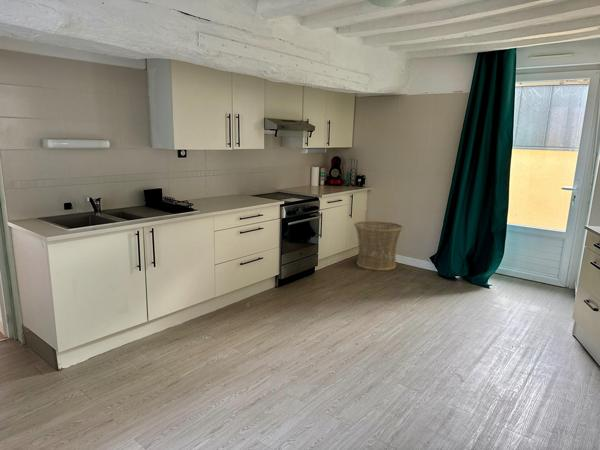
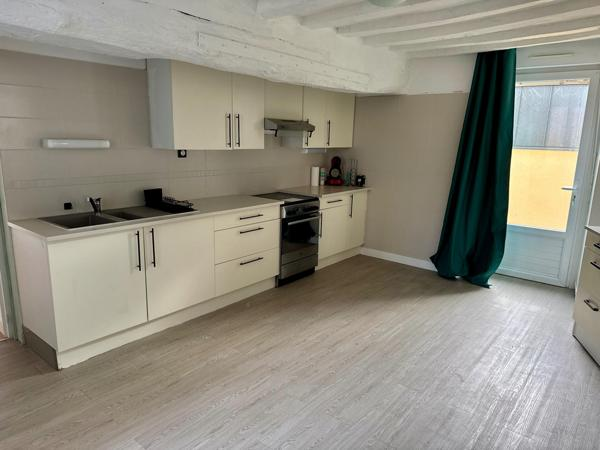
- basket (377, 244)
